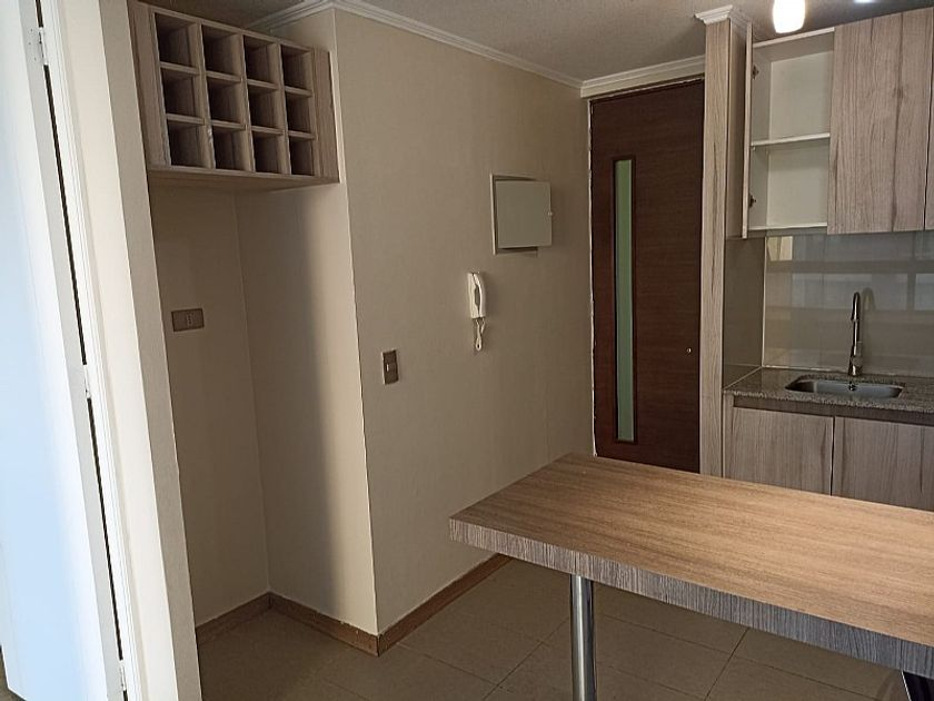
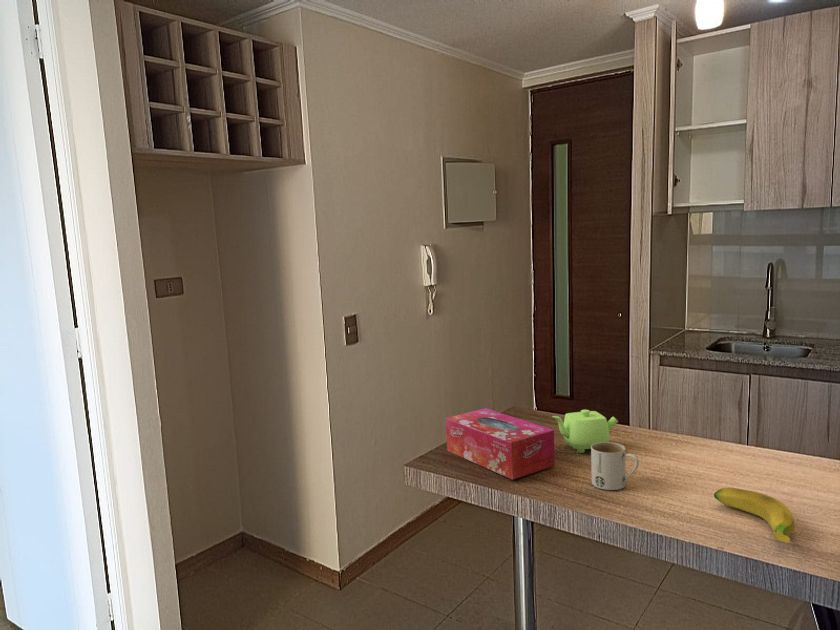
+ tissue box (497, 440)
+ mug (615, 467)
+ teapot (585, 429)
+ banana (753, 513)
